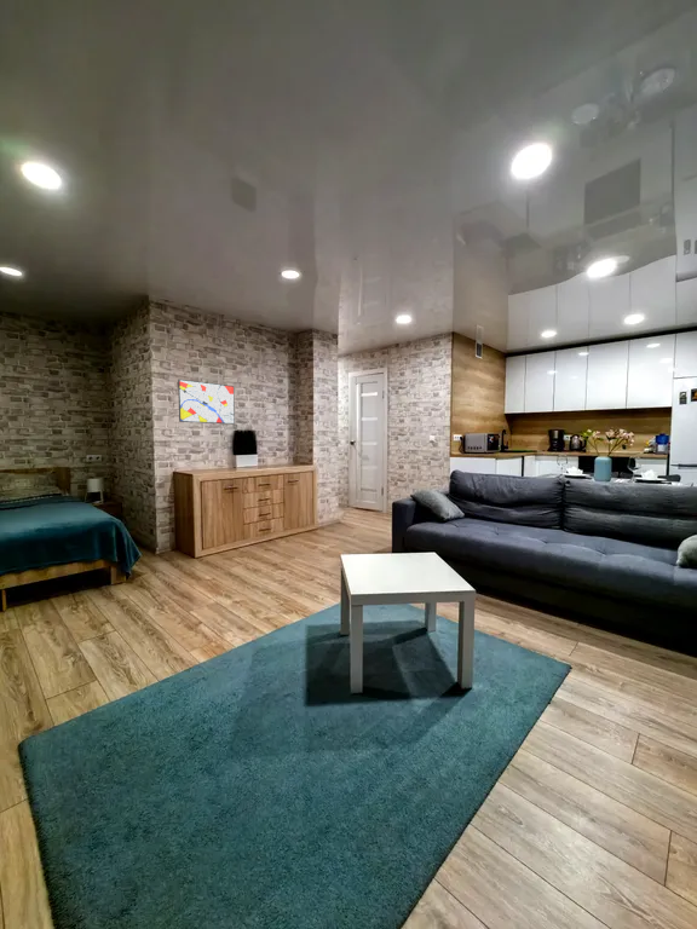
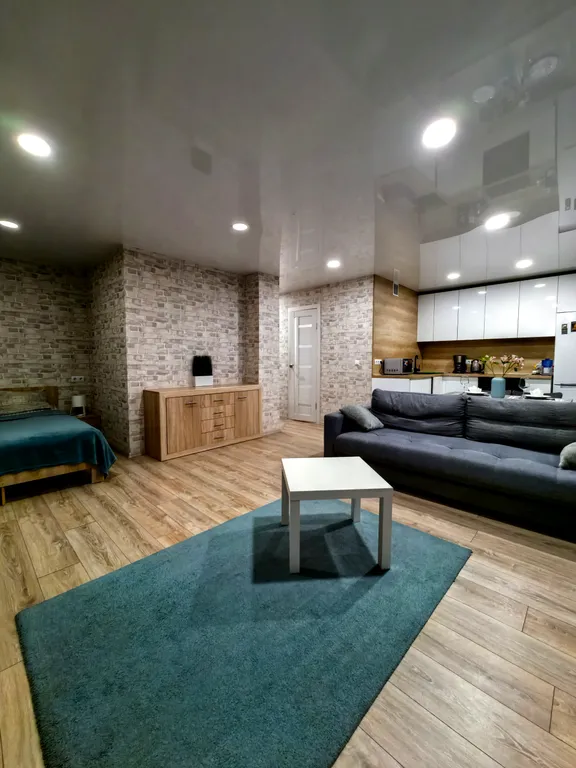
- wall art (207, 403)
